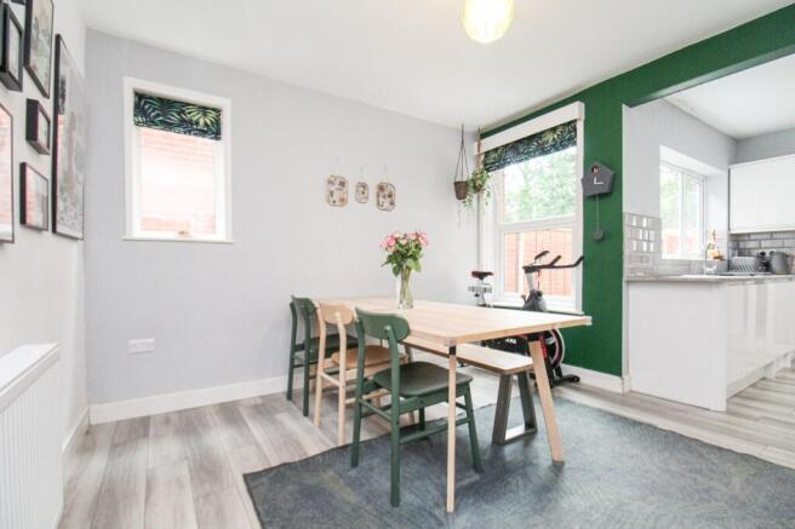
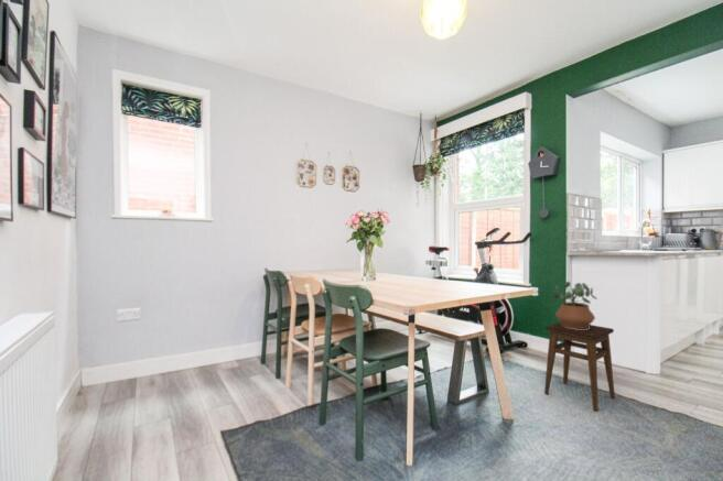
+ stool (579, 358)
+ potted plant (575, 303)
